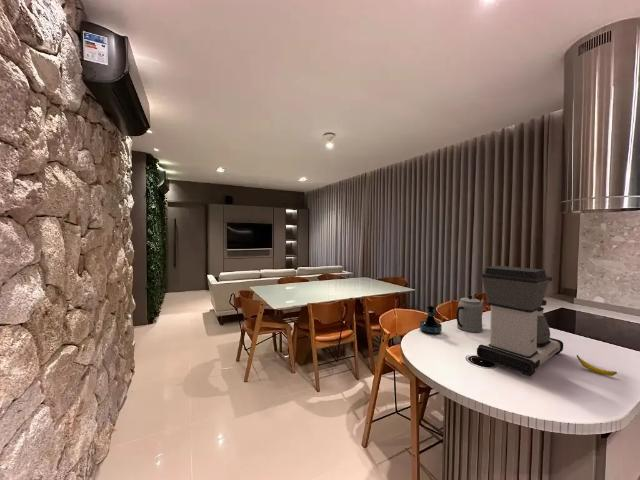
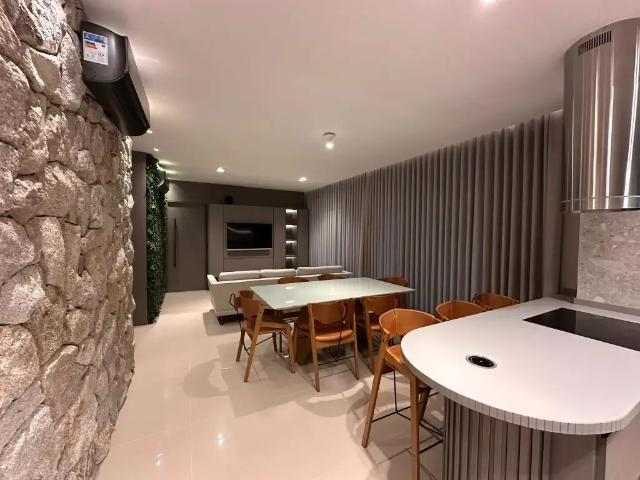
- teapot (470, 311)
- coffee maker (522, 311)
- banana (595, 367)
- tequila bottle (430, 318)
